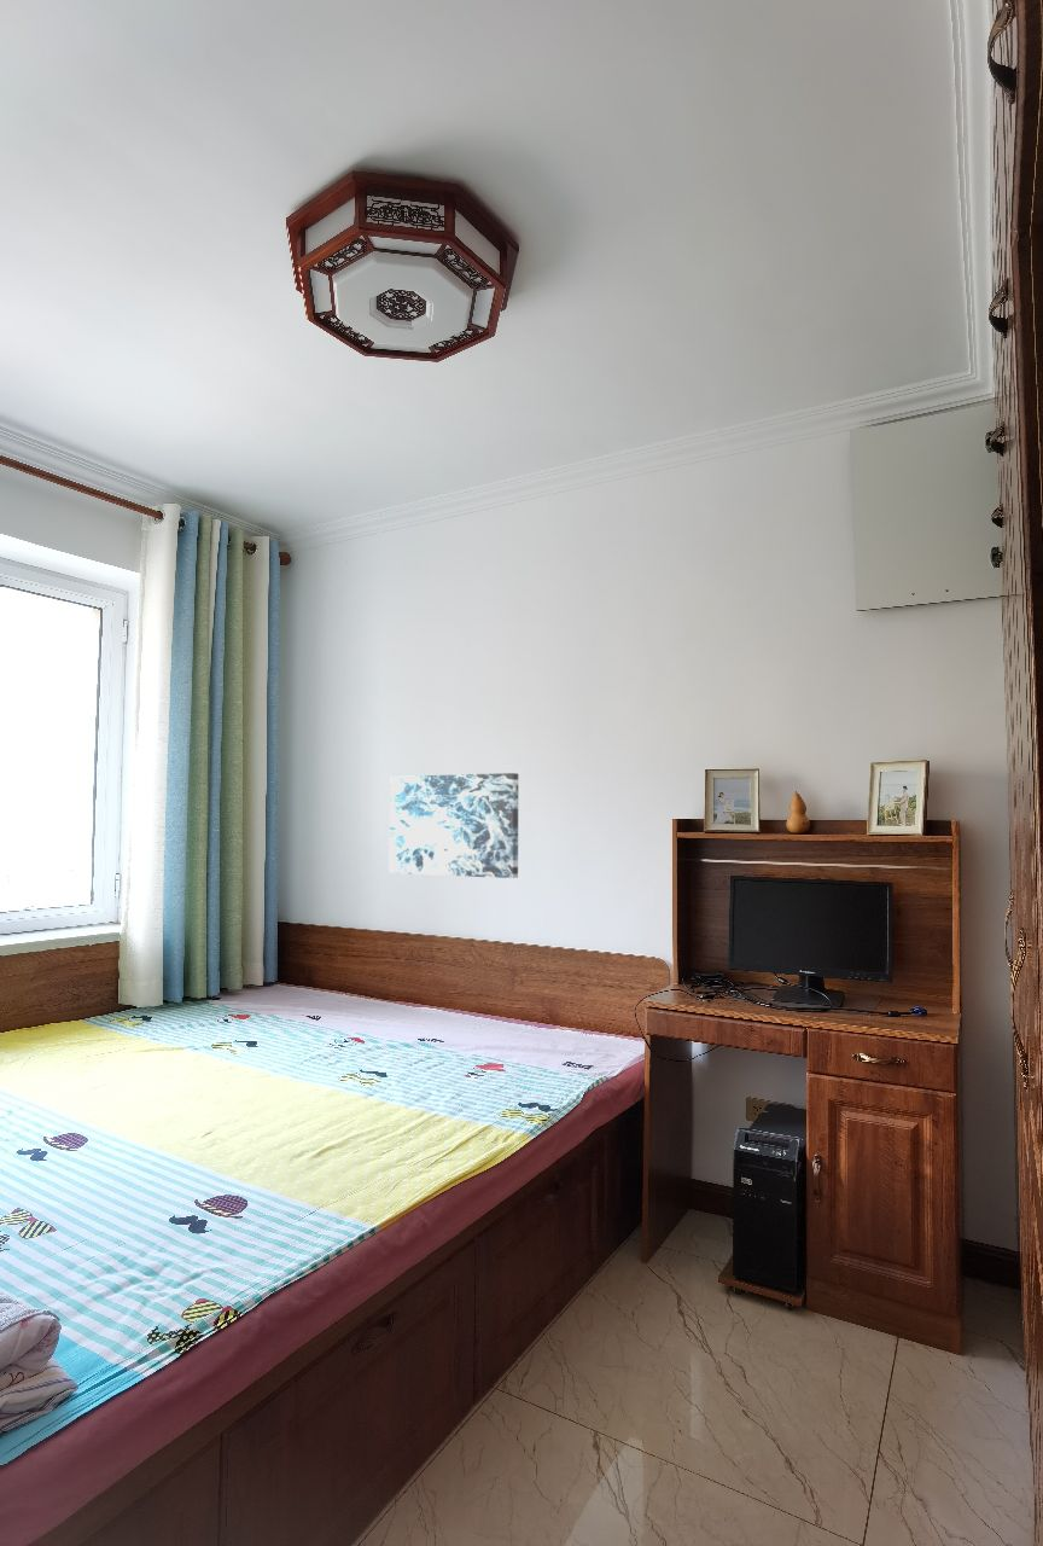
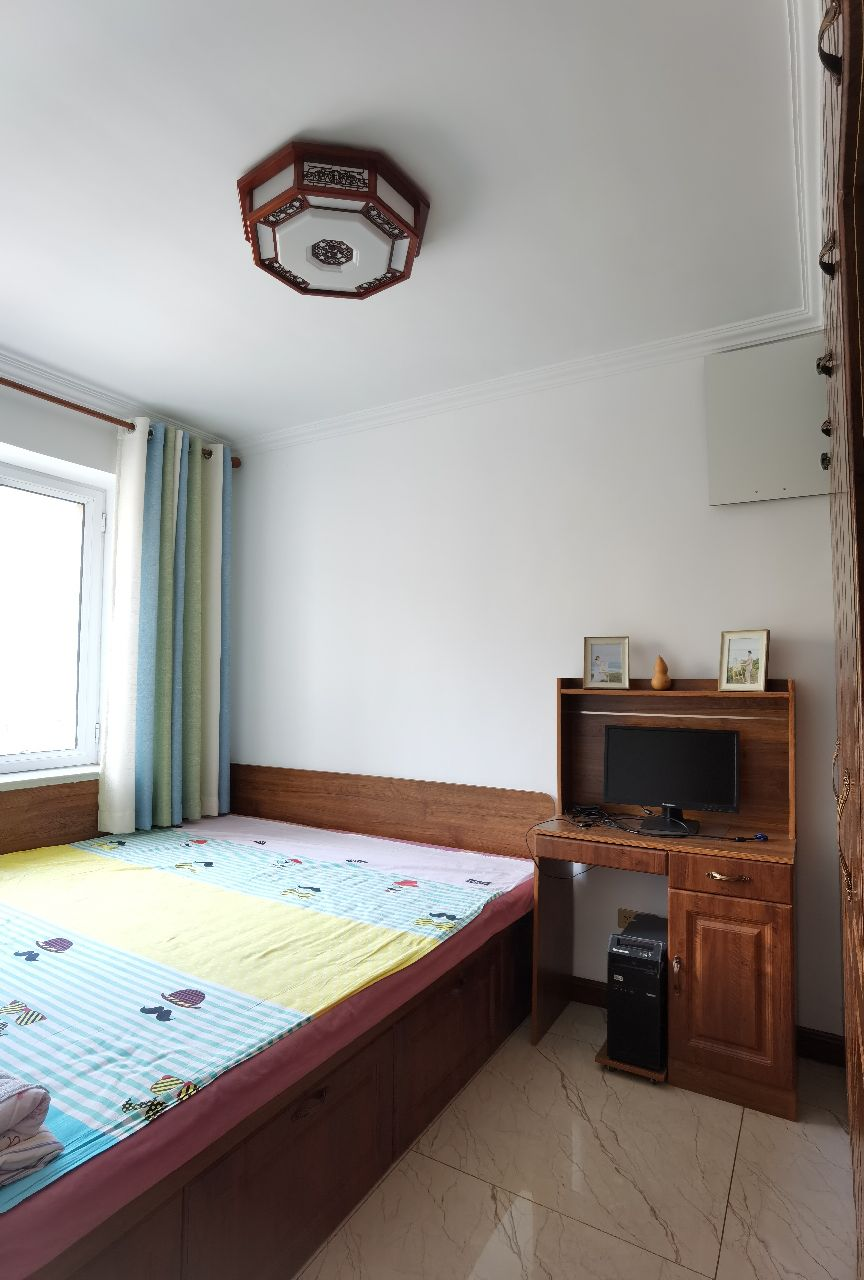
- wall art (451, 825)
